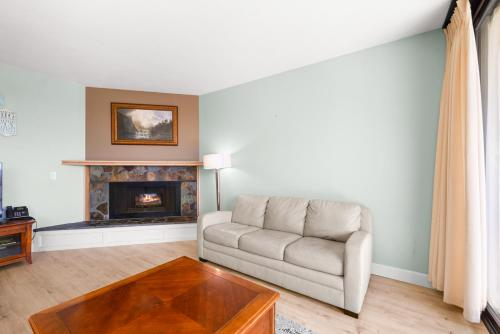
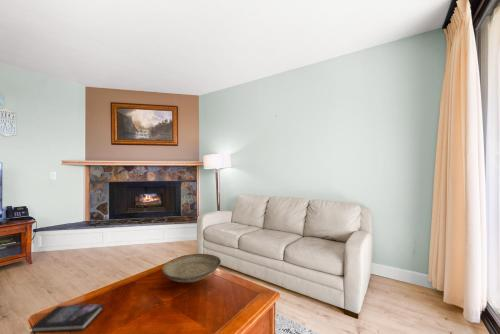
+ book (69, 317)
+ decorative bowl (192, 270)
